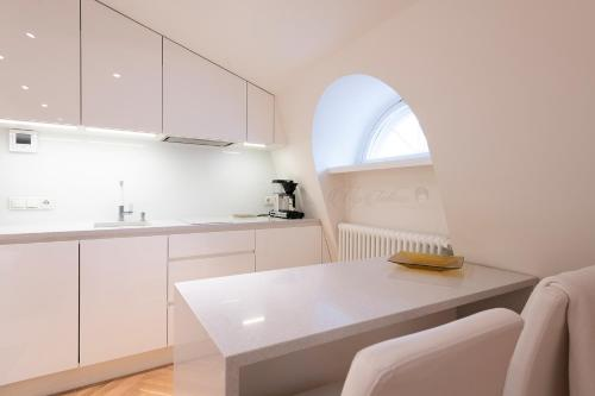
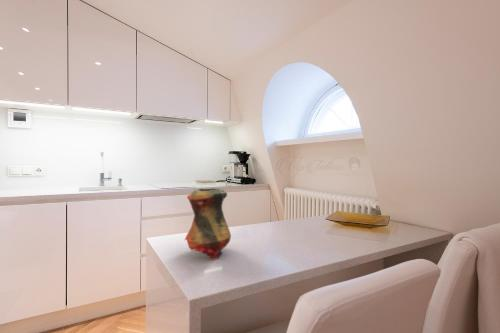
+ vase (210, 221)
